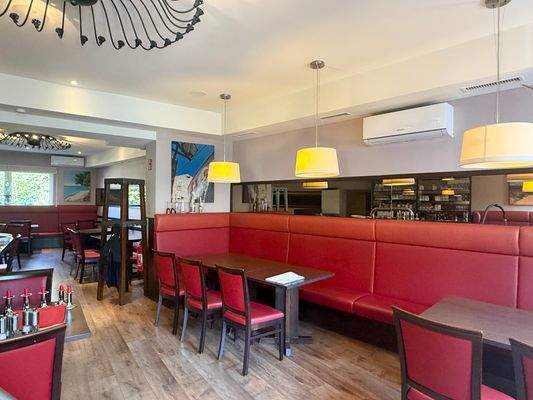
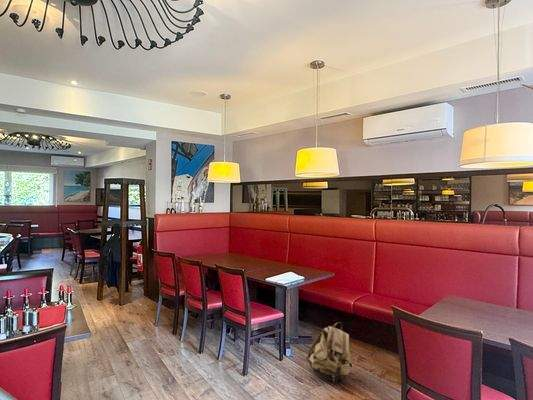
+ backpack (328, 348)
